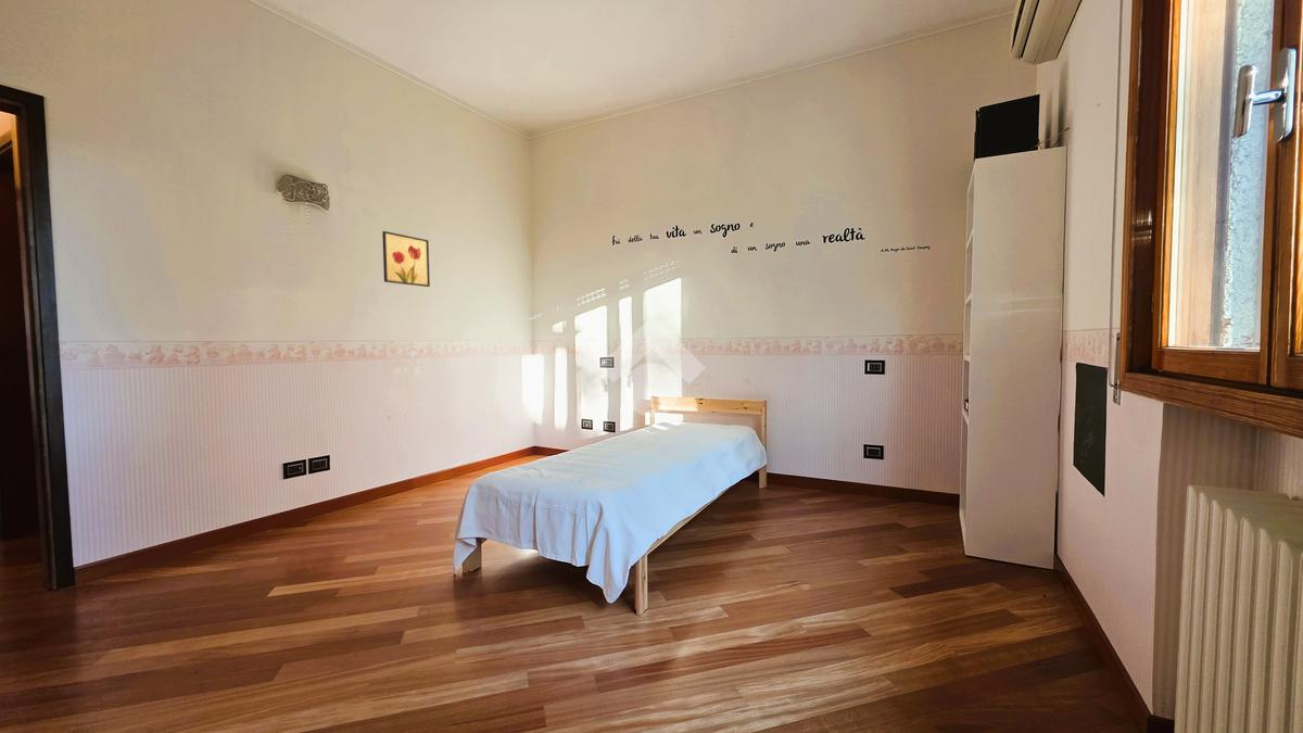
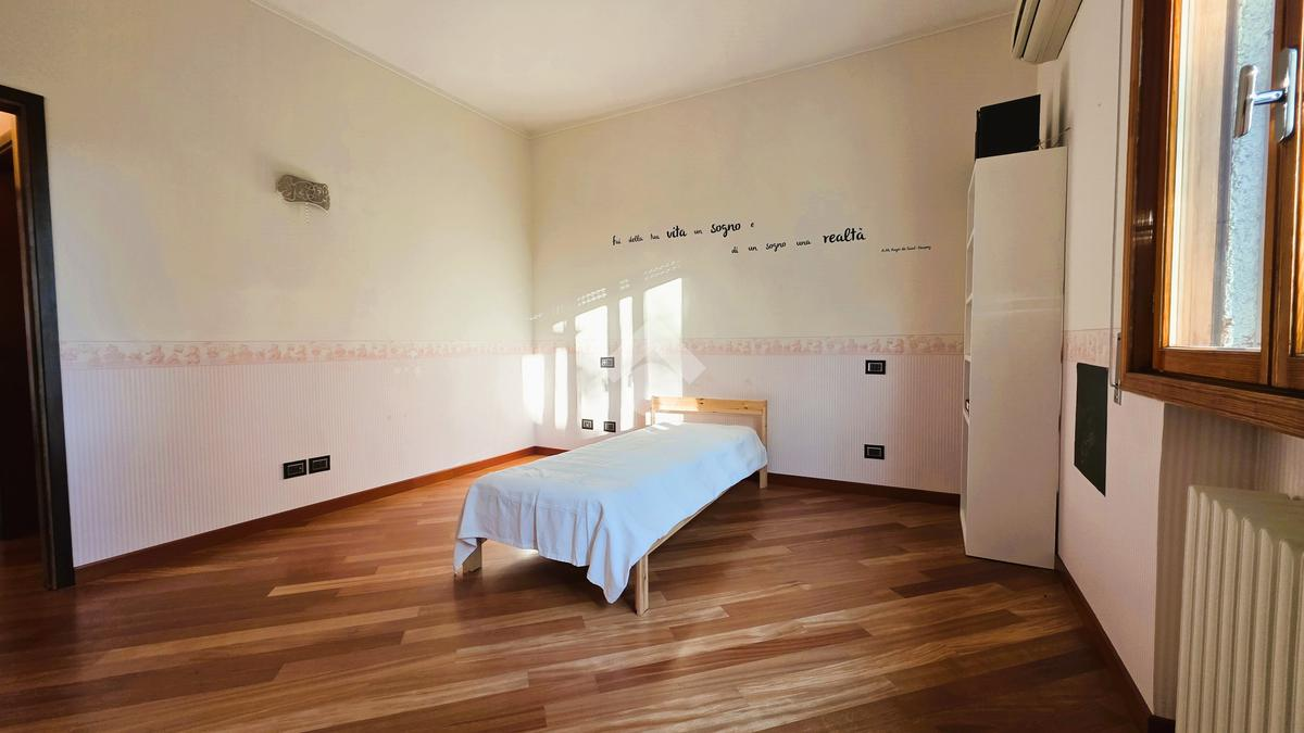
- wall art (406, 260)
